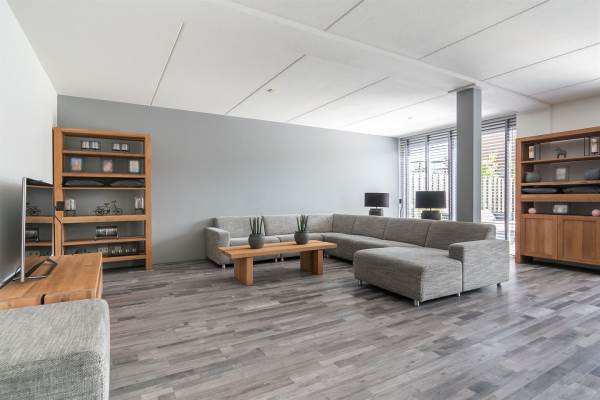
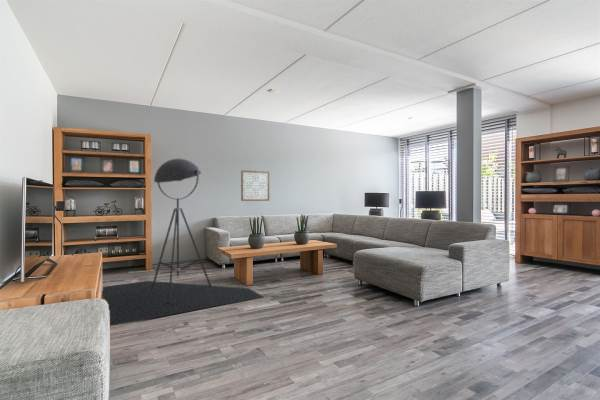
+ floor lamp (178, 225)
+ wall art (256, 185)
